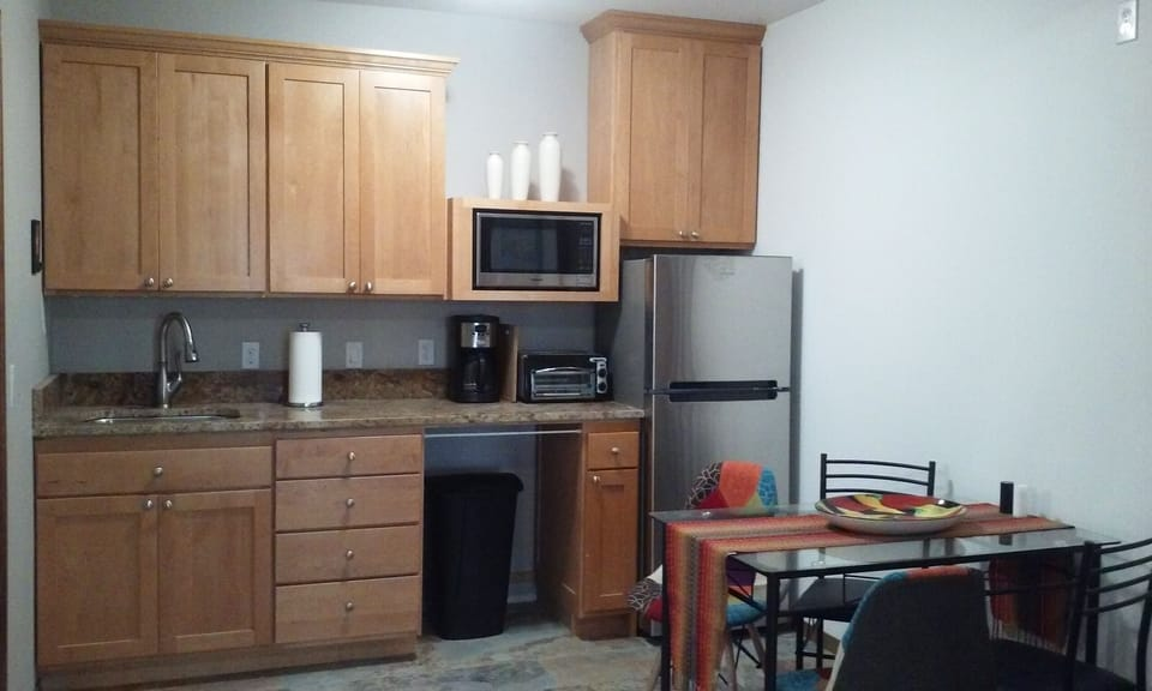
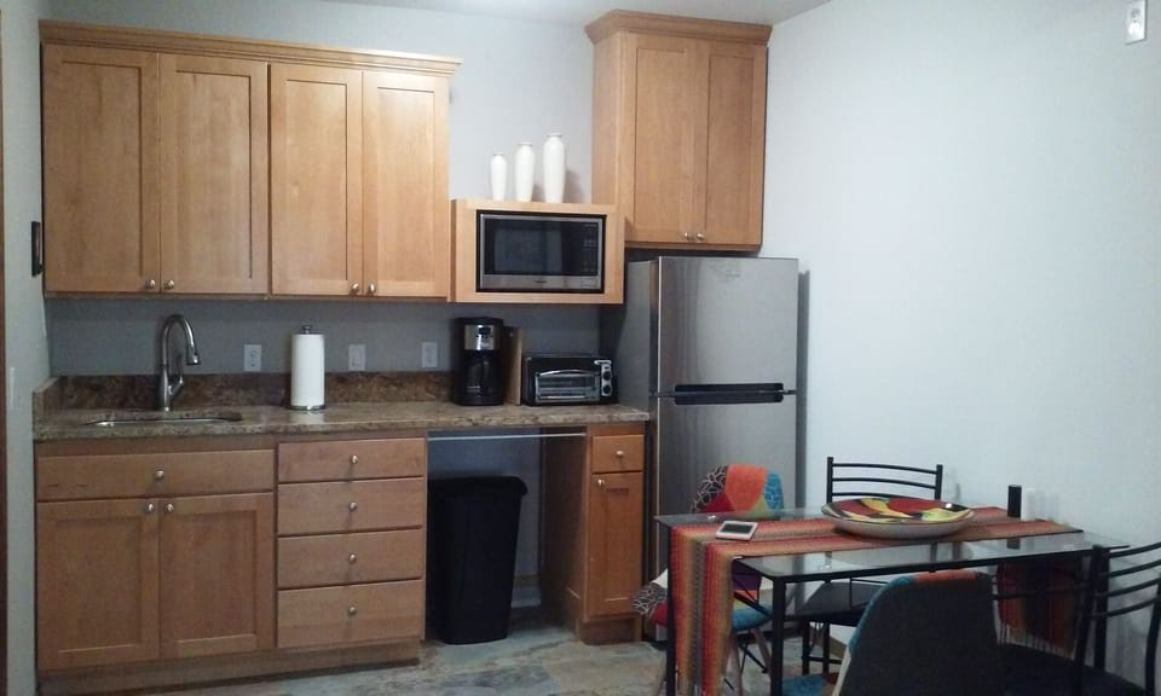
+ cell phone (737, 529)
